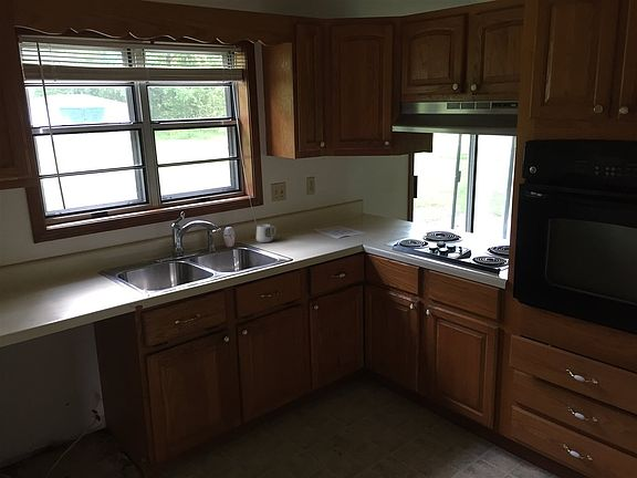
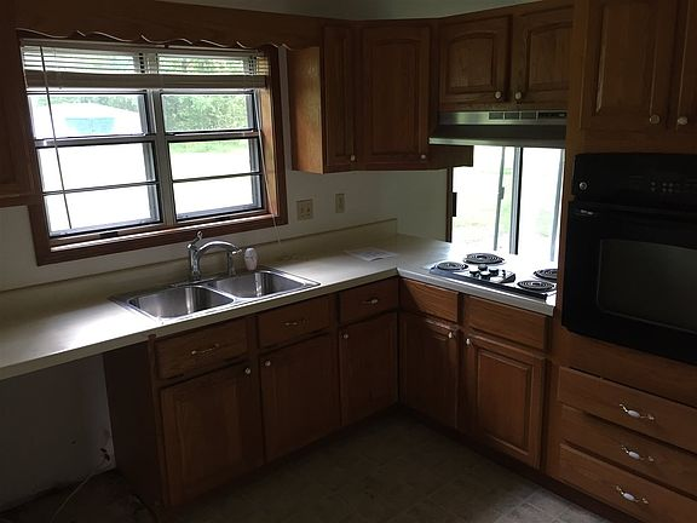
- mug (267, 232)
